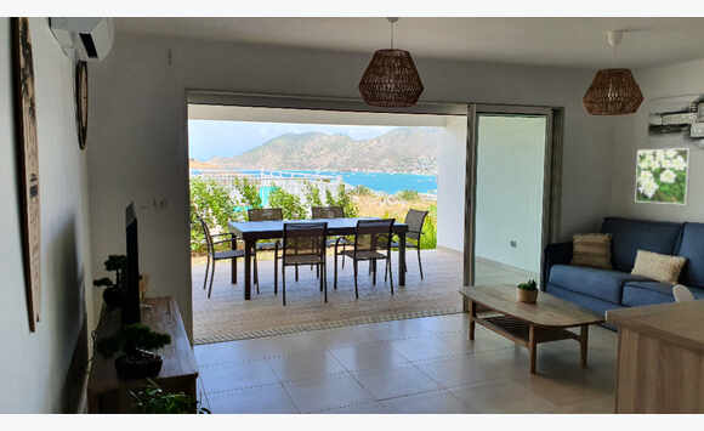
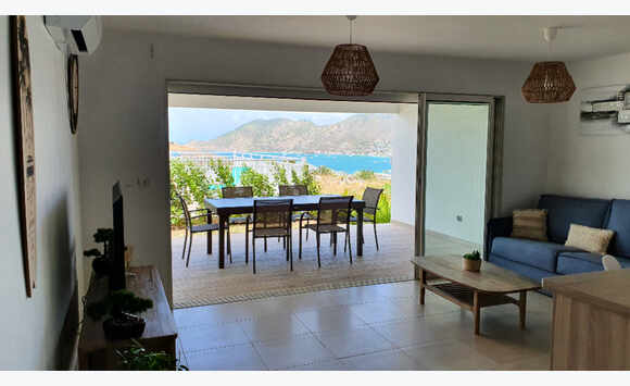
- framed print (662, 176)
